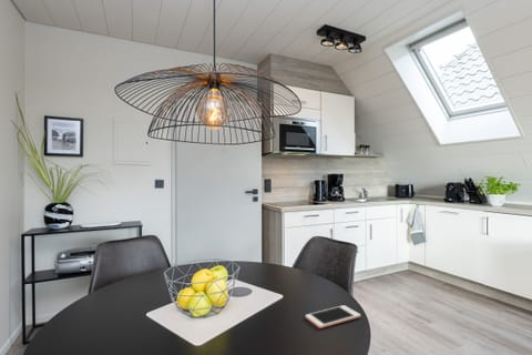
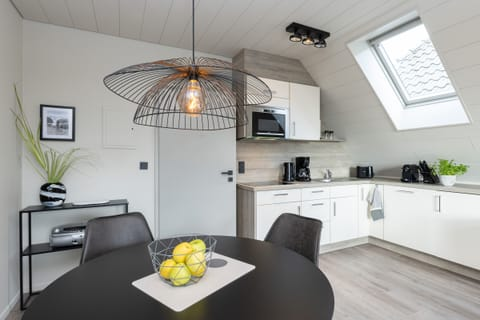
- cell phone (332, 315)
